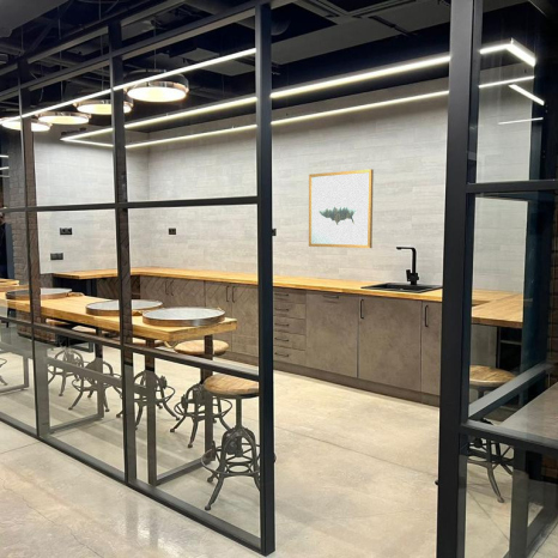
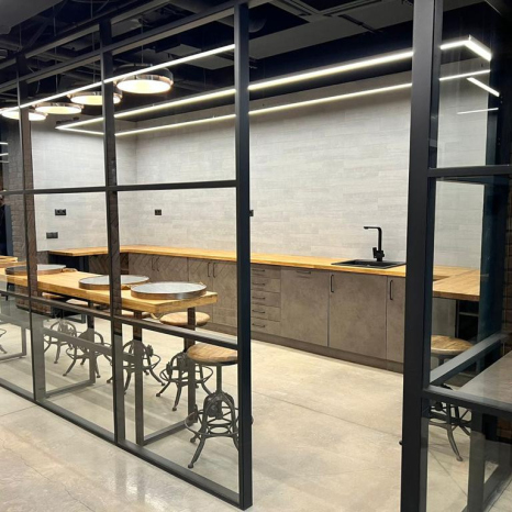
- wall art (339, 210)
